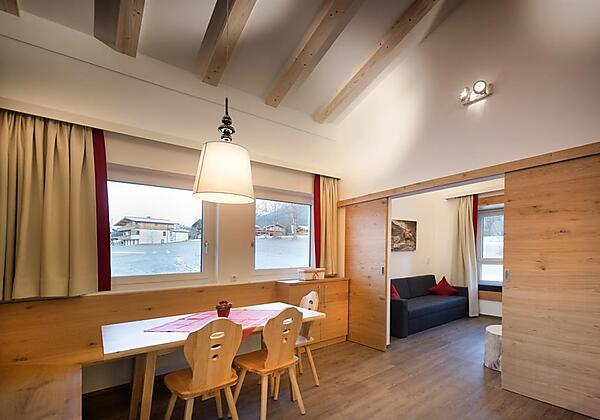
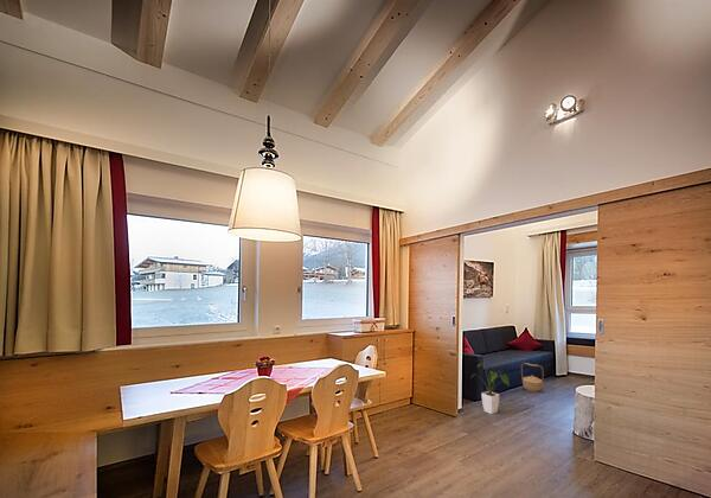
+ house plant (488, 389)
+ basket (532, 376)
